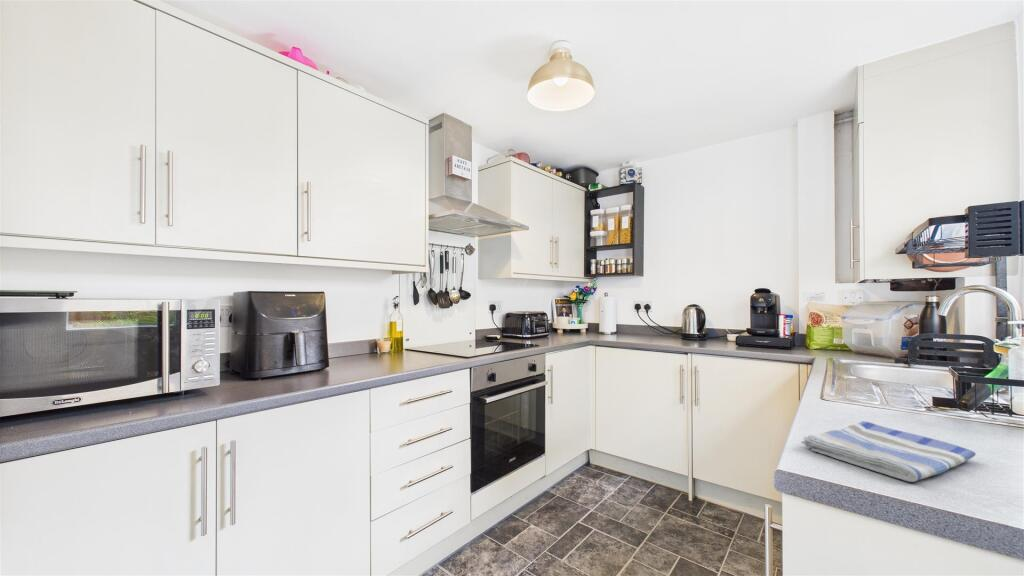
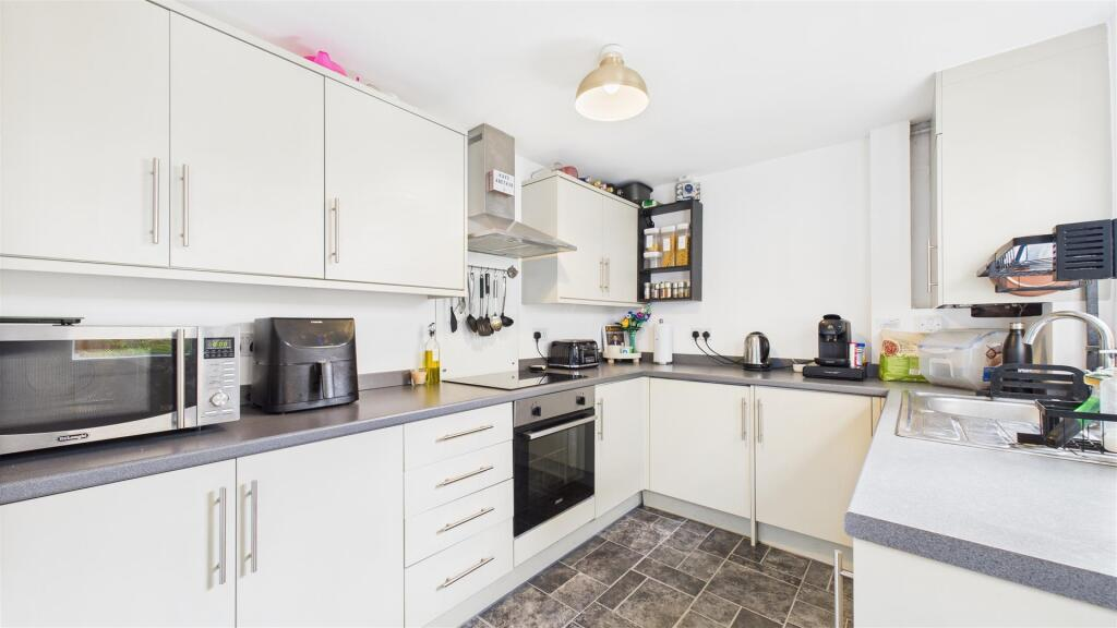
- dish towel (885, 446)
